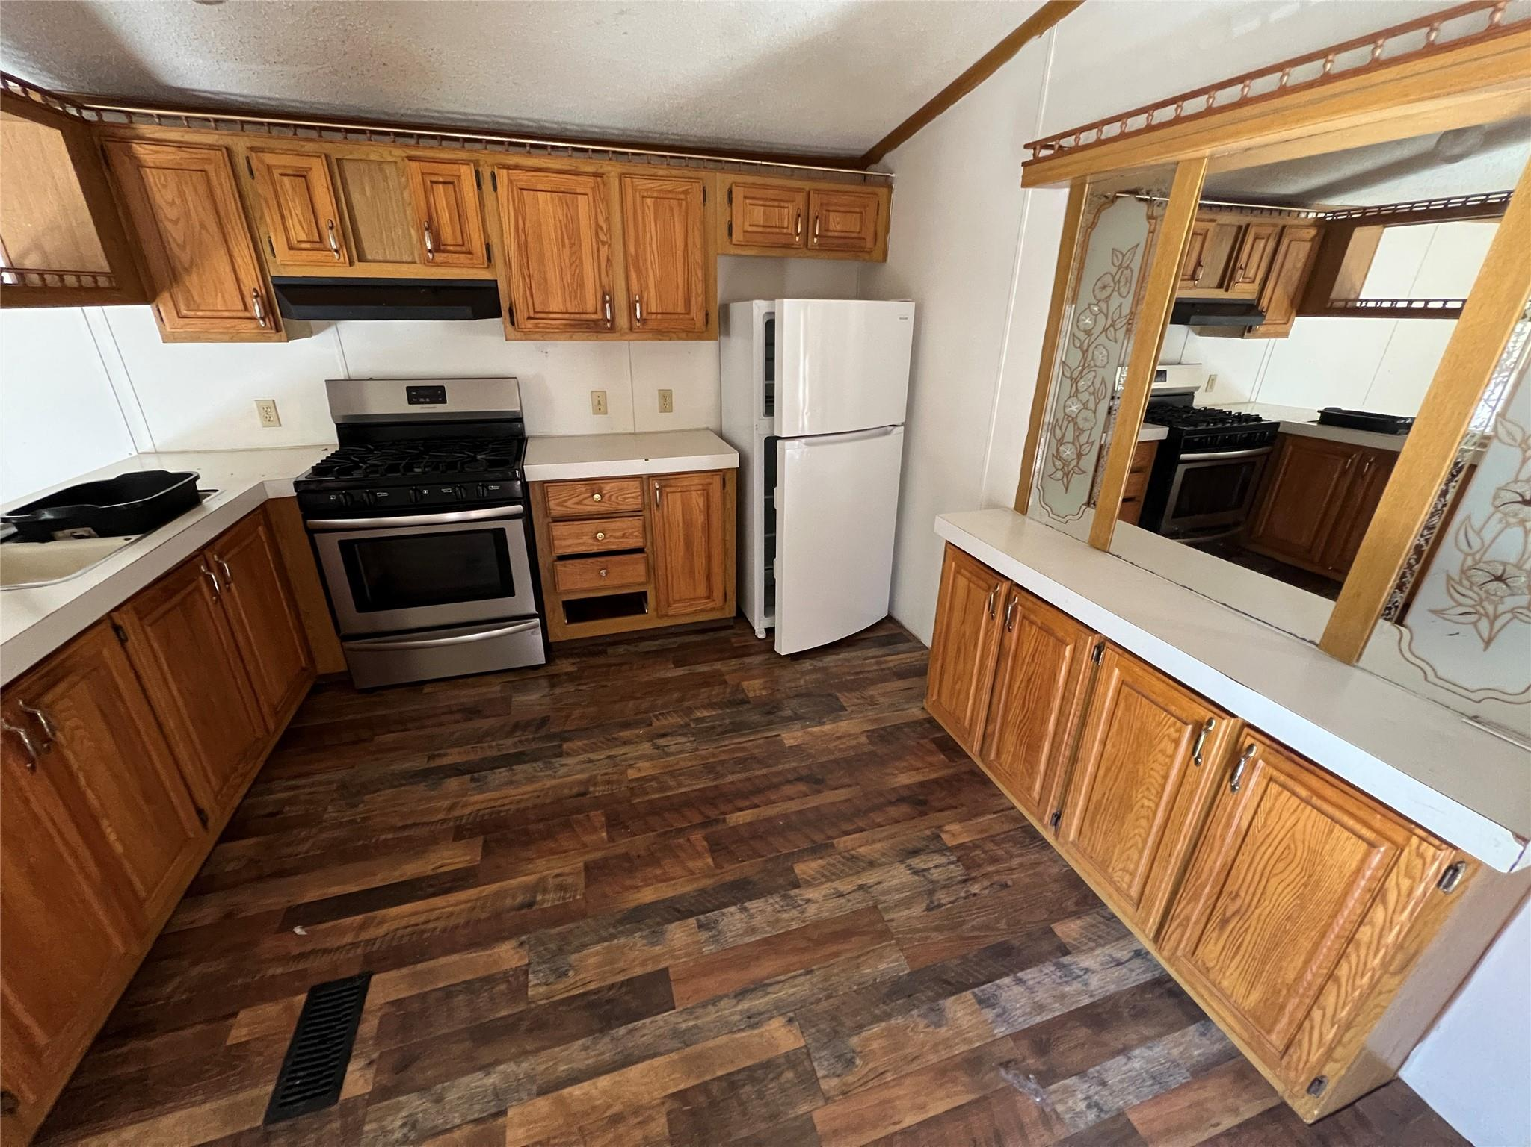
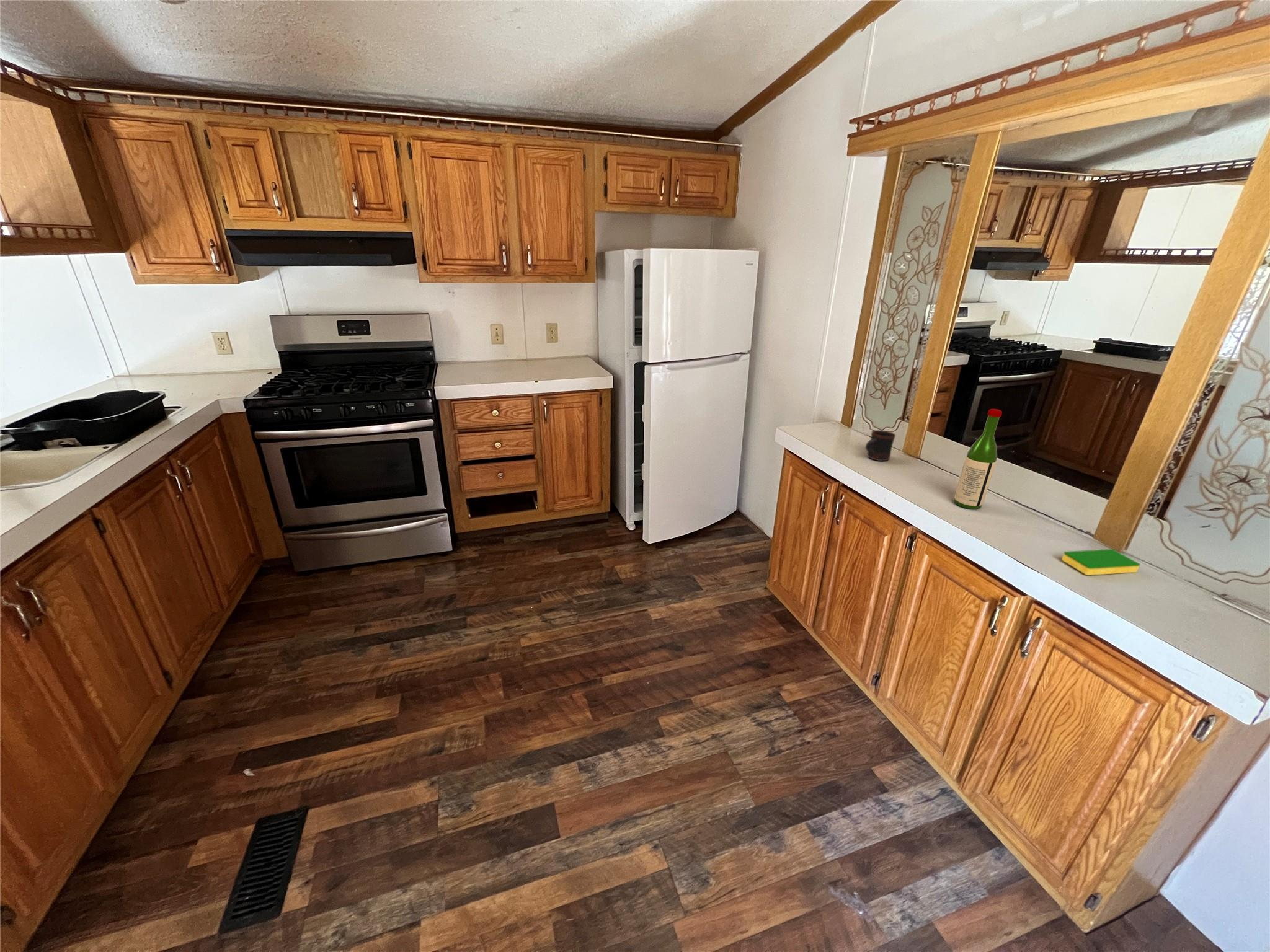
+ wine bottle (980, 459)
+ dish sponge (1099, 562)
+ mug (877, 446)
